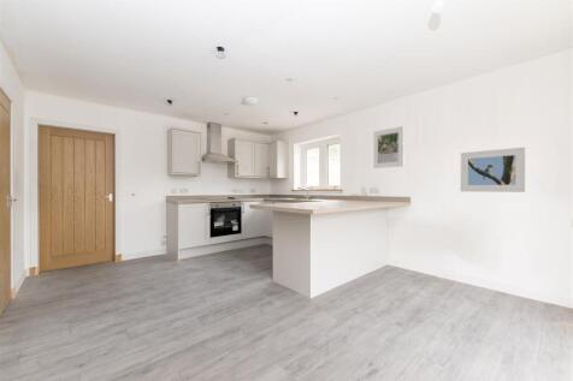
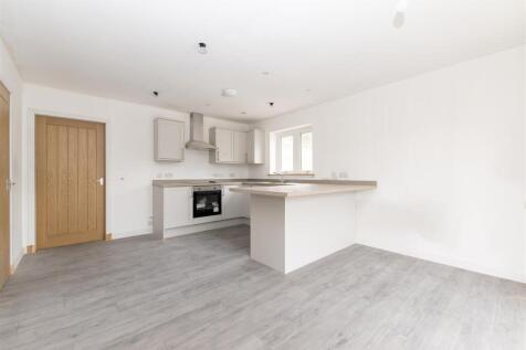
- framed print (490, 171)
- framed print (388, 148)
